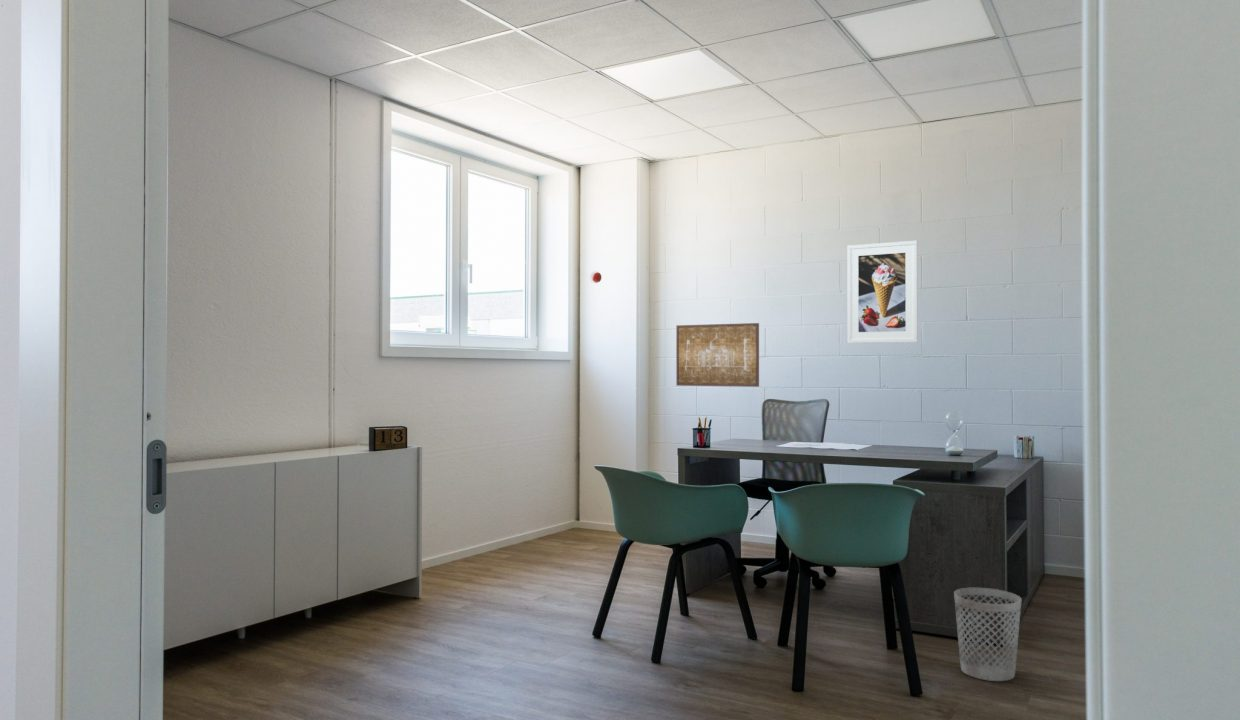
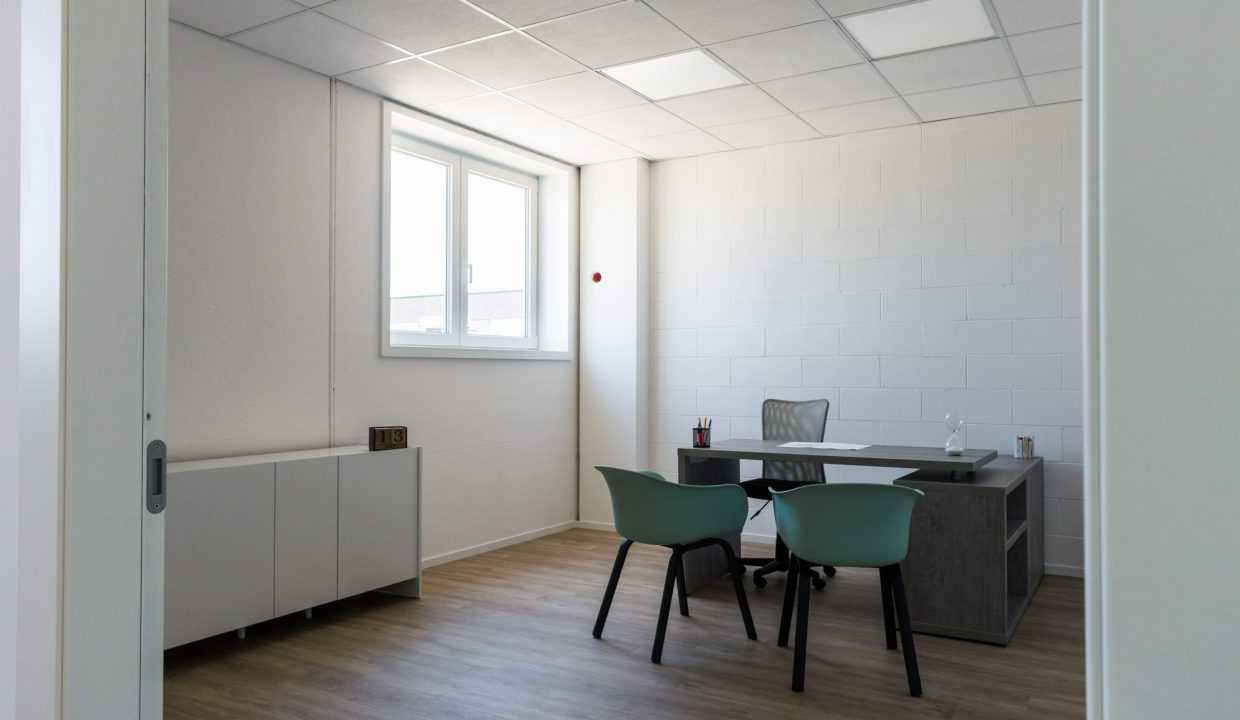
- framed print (881, 293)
- wastebasket (987, 633)
- wall art (716, 355)
